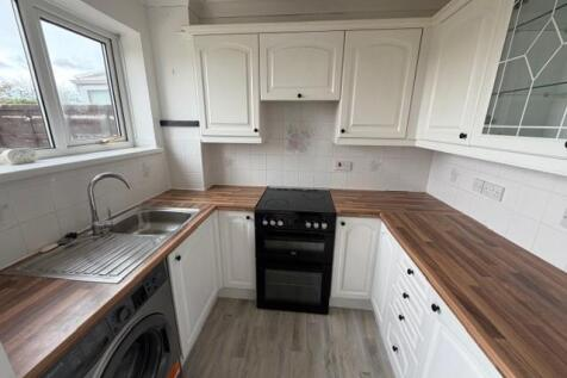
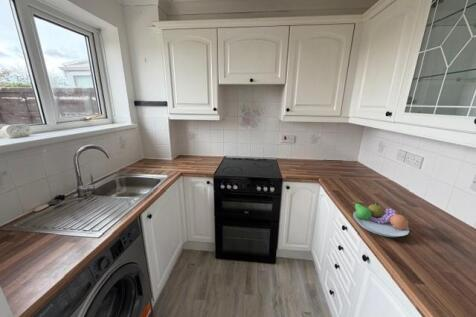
+ fruit bowl (378, 216)
